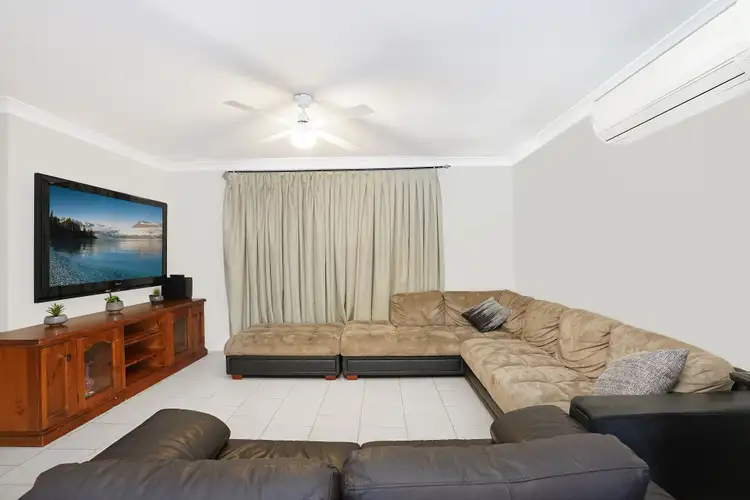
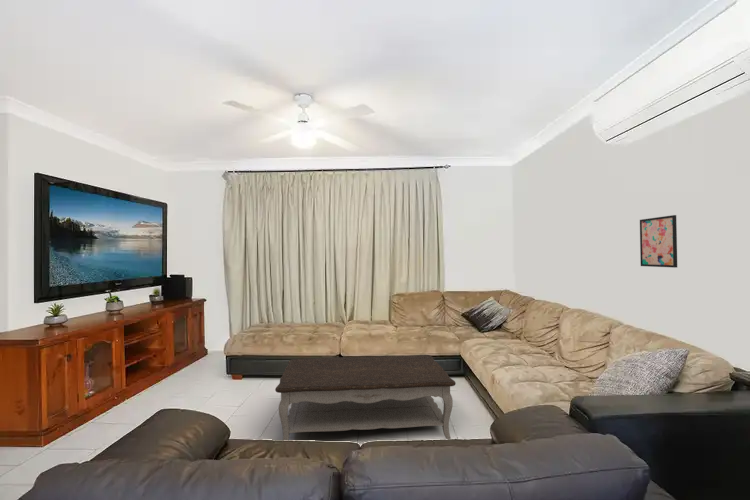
+ coffee table (364, 395)
+ wall art (657, 242)
